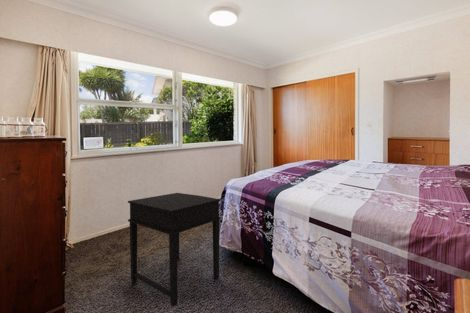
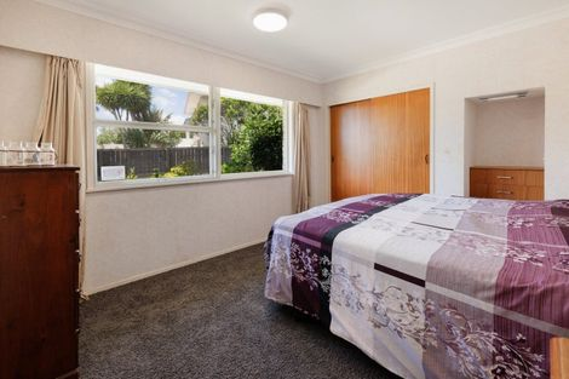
- side table (176, 239)
